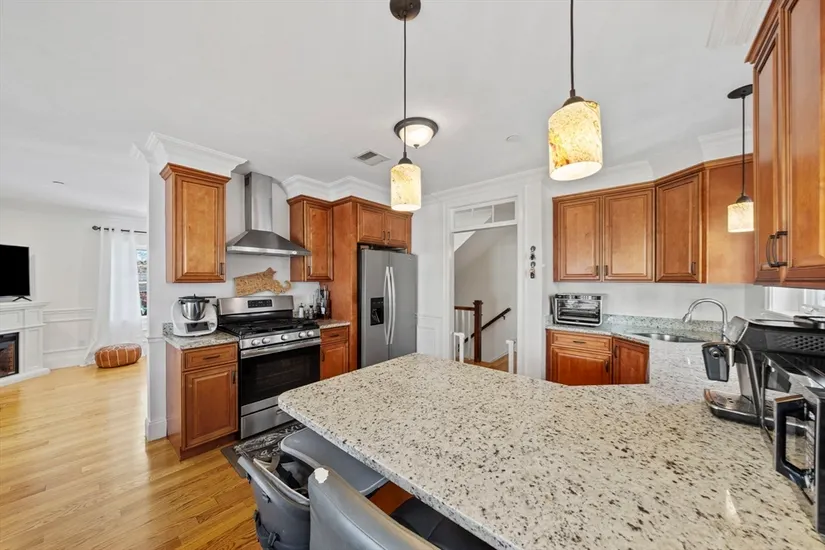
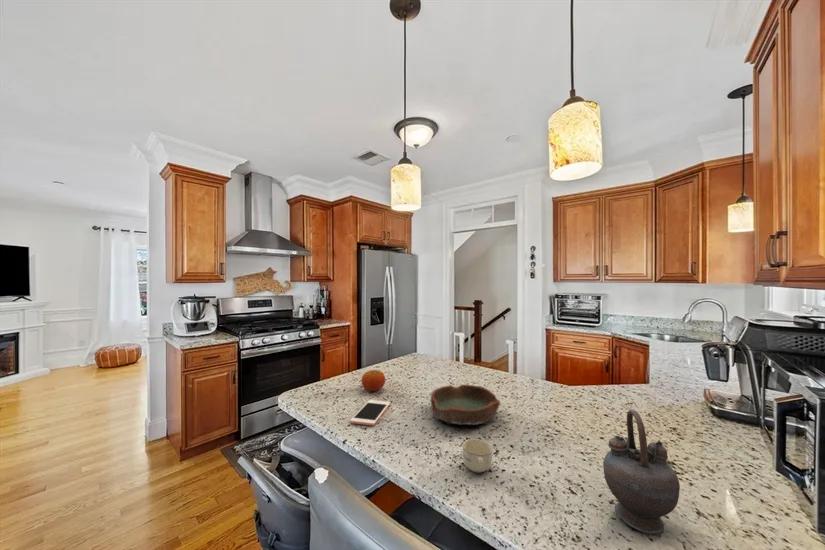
+ teapot (637, 461)
+ bowl (464, 403)
+ cup (477, 459)
+ fruit (373, 380)
+ cell phone (371, 411)
